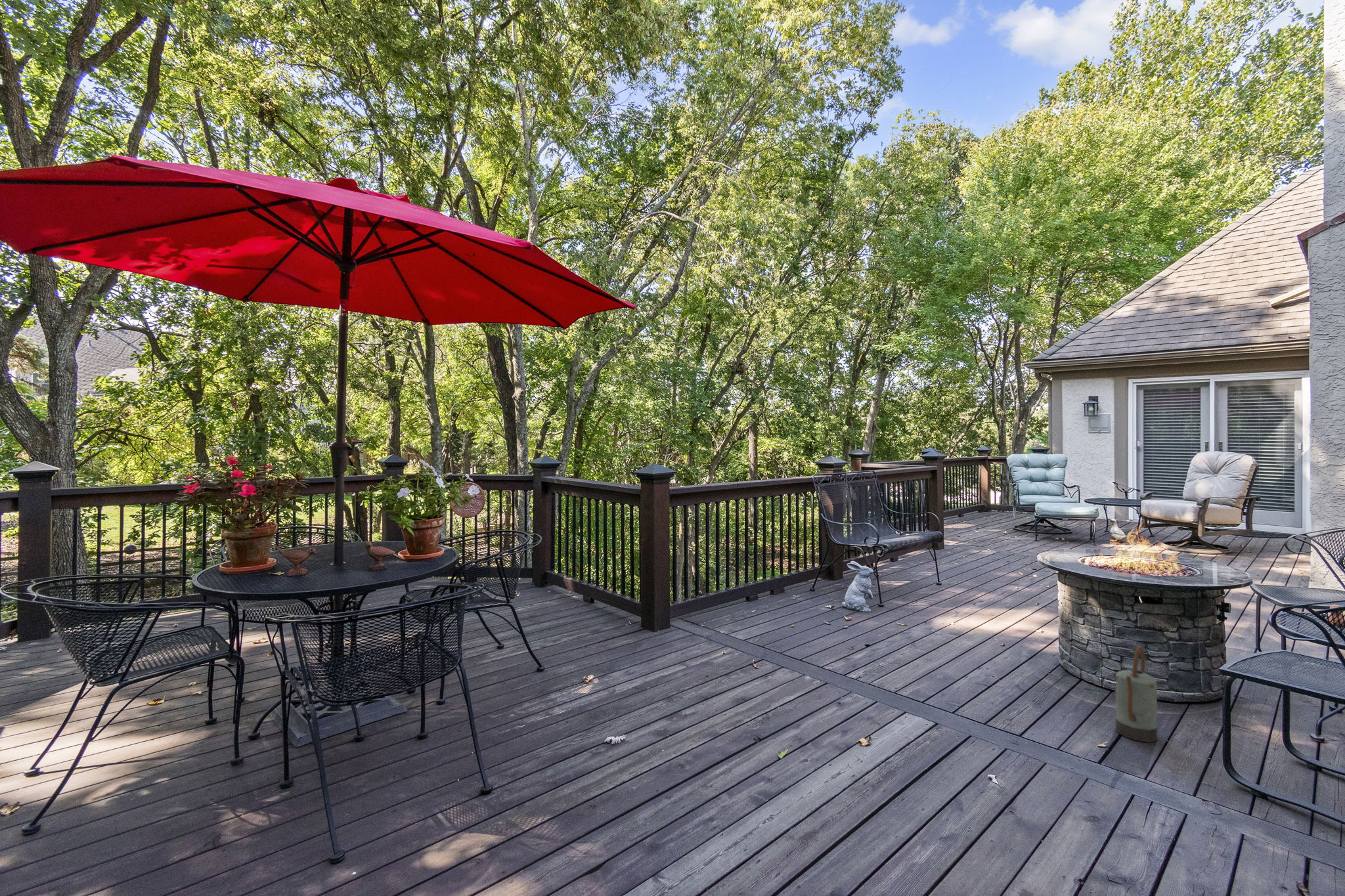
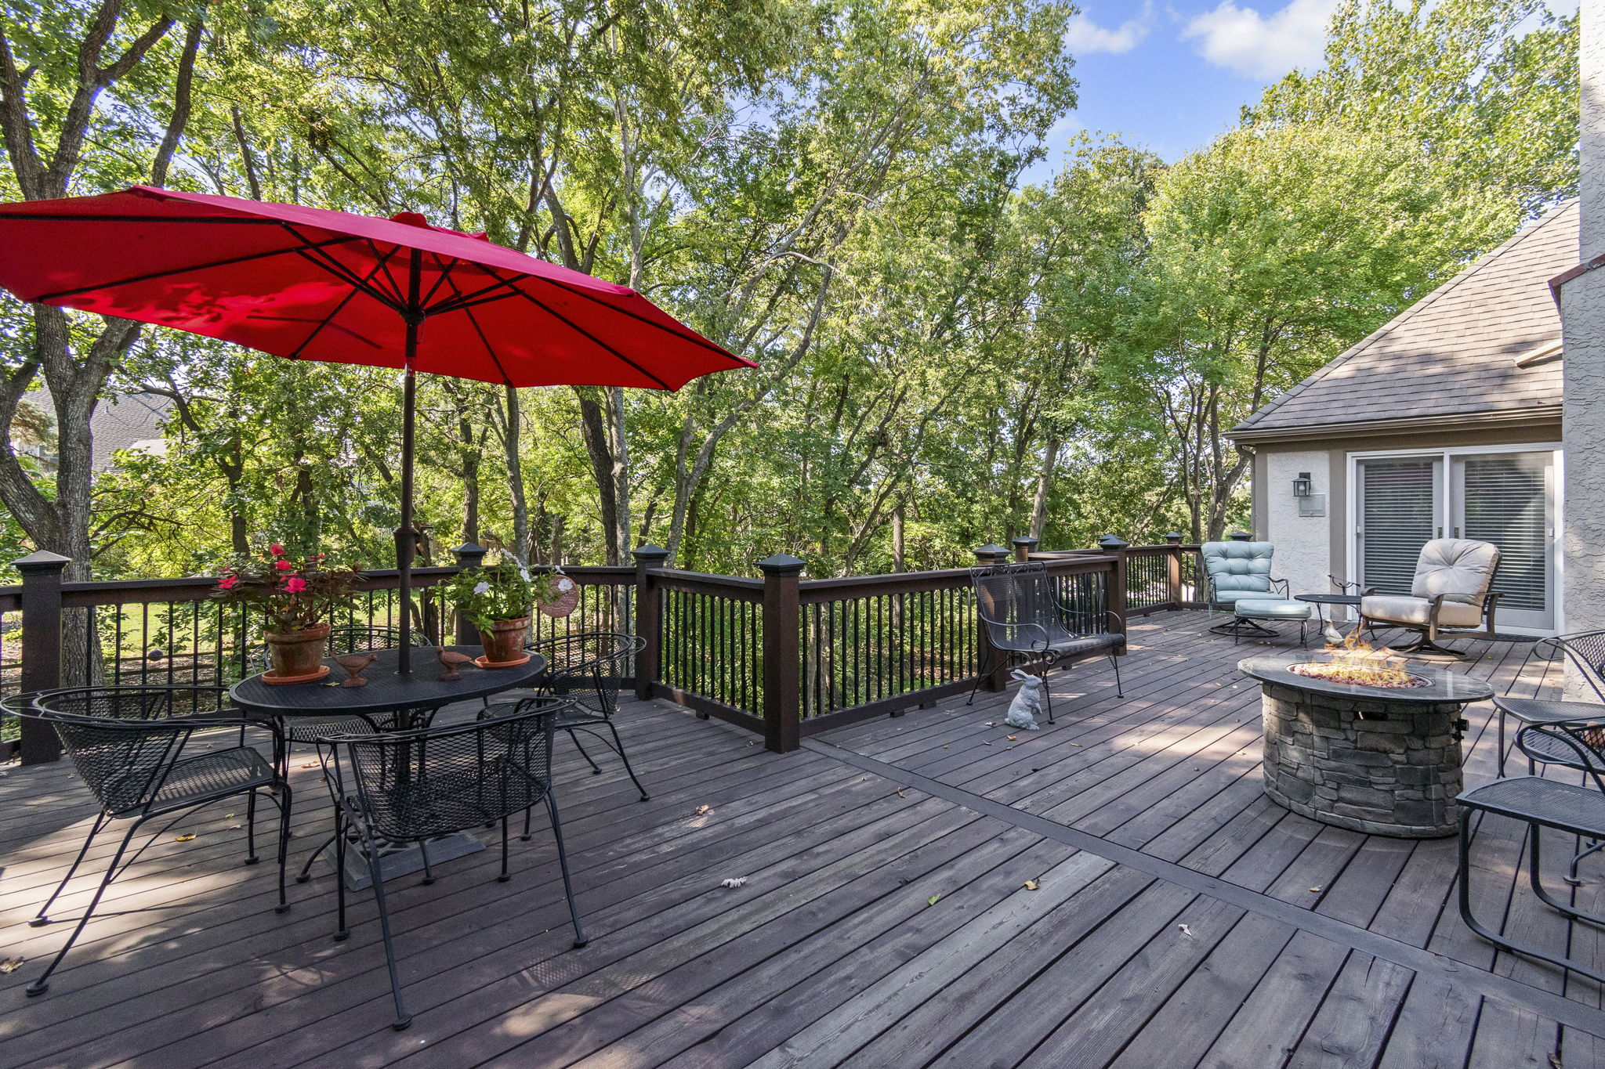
- watering can (1136, 692)
